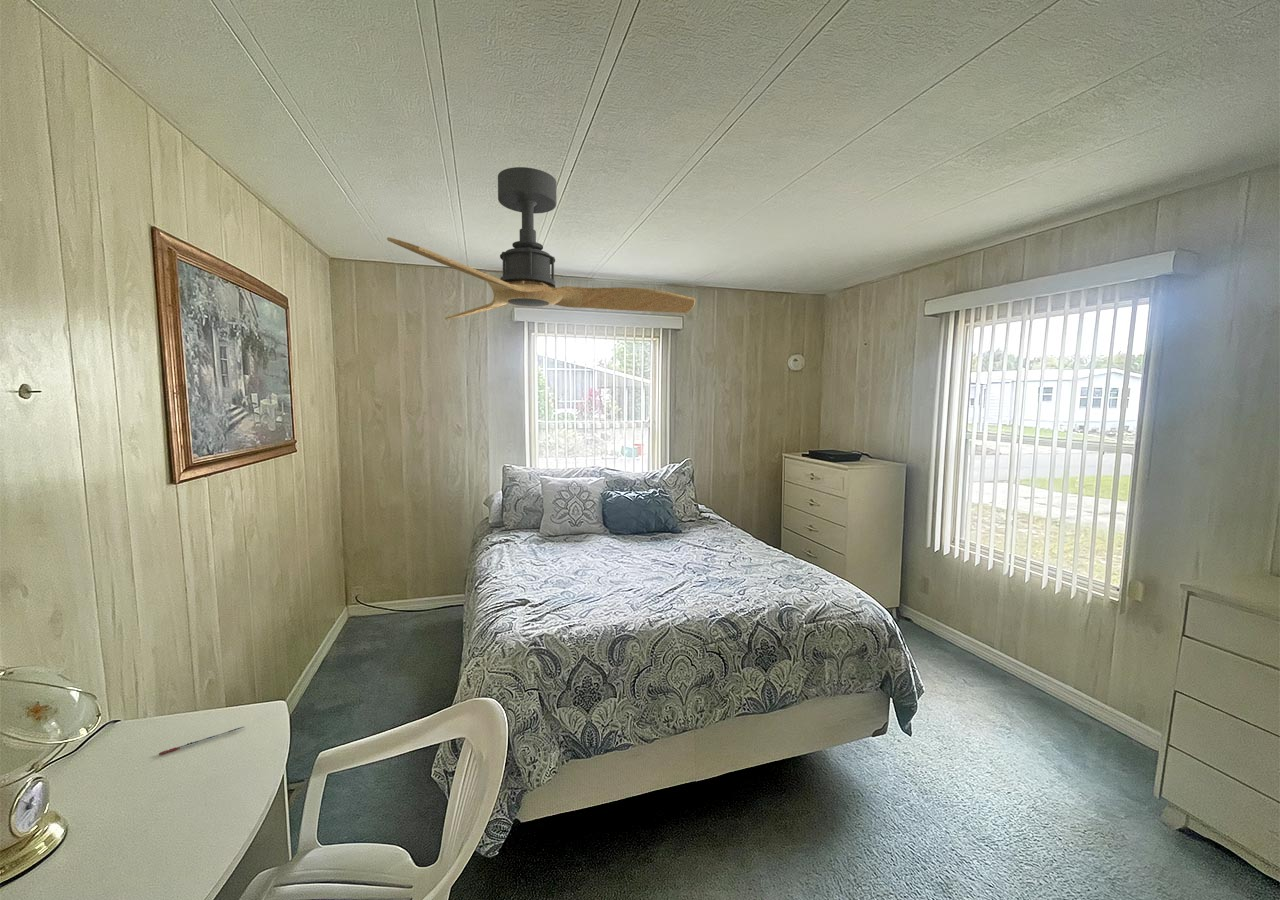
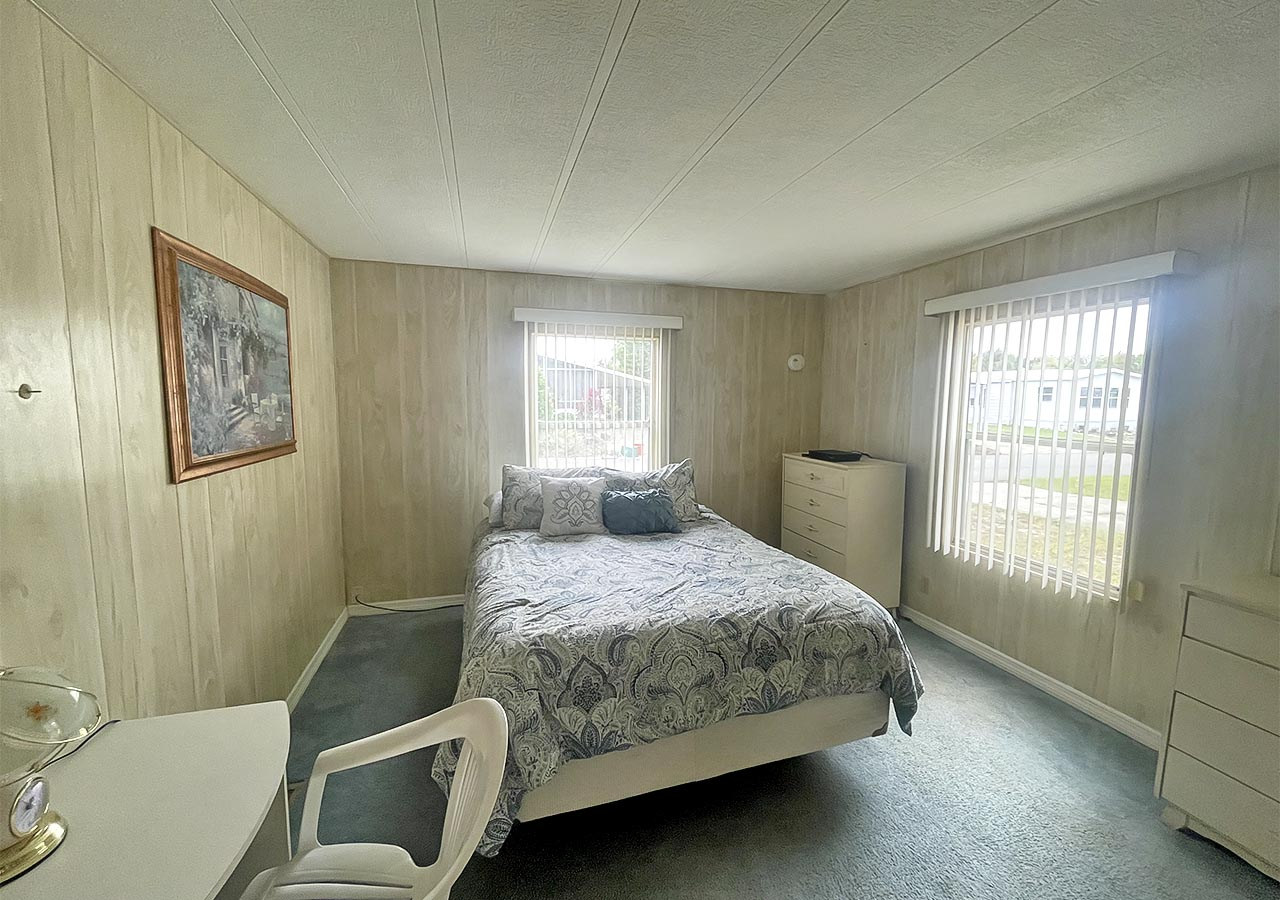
- ceiling fan (554, 257)
- pen (203, 739)
